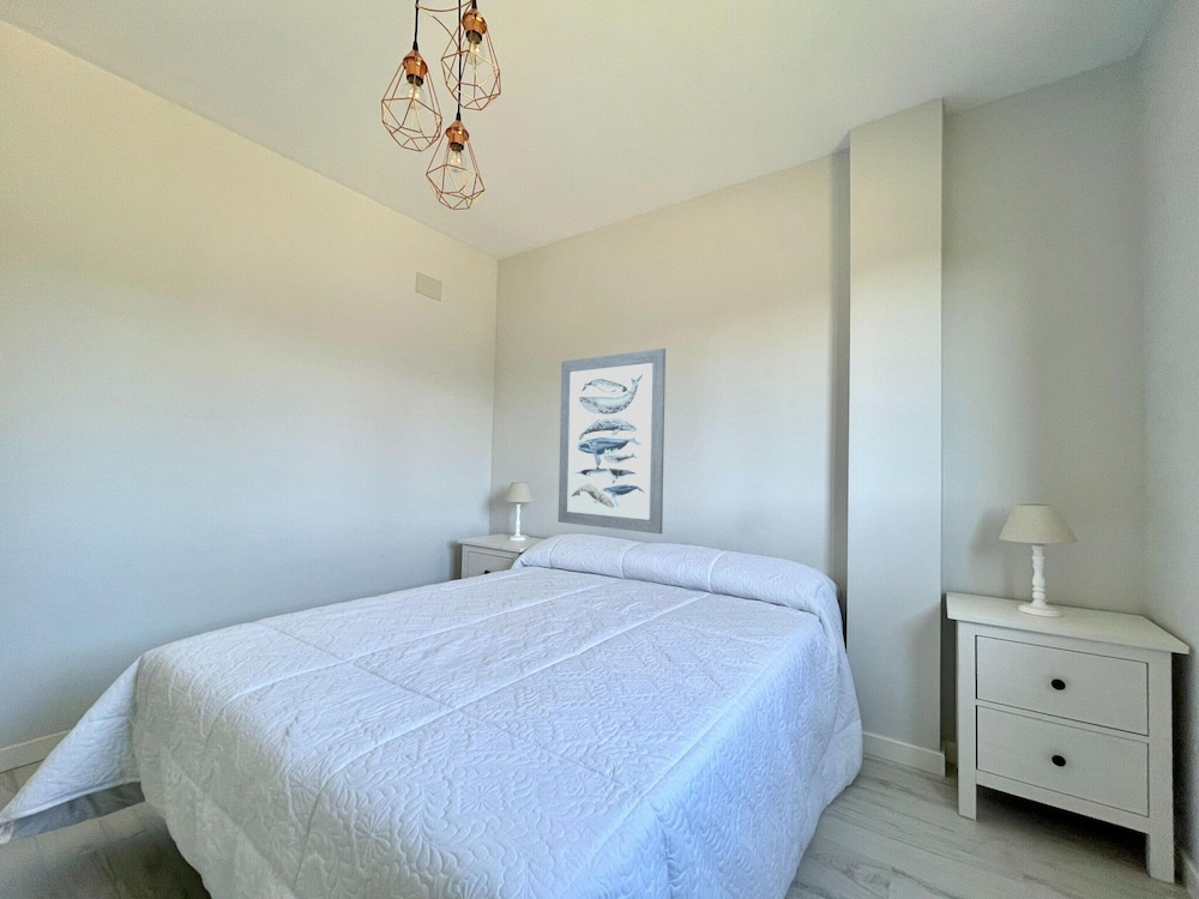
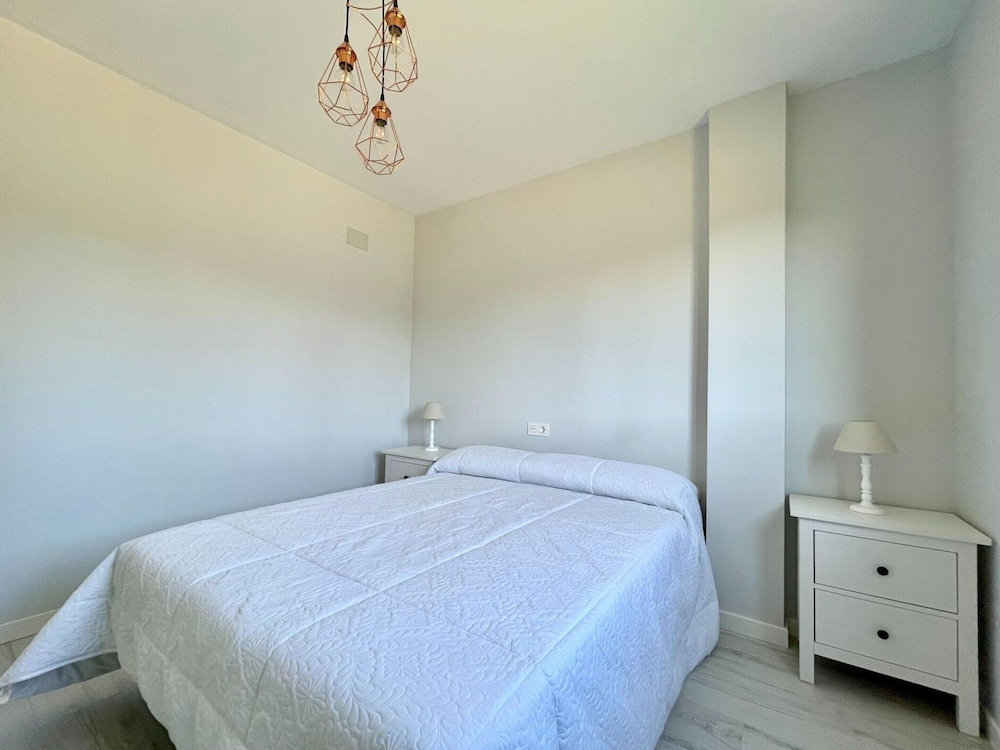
- wall art (608, 441)
